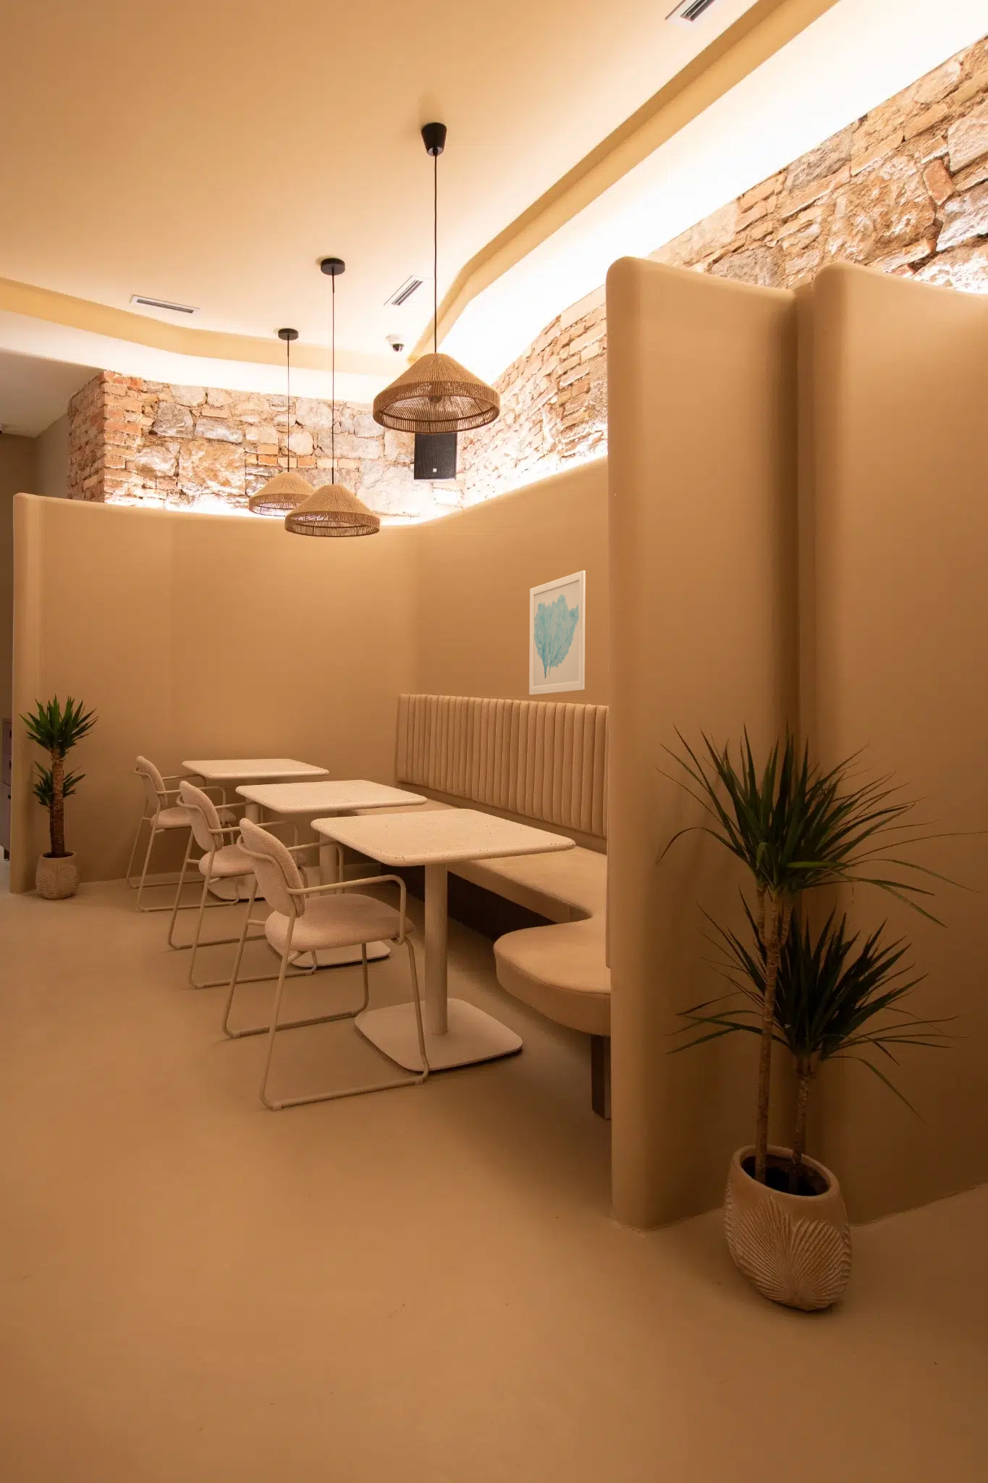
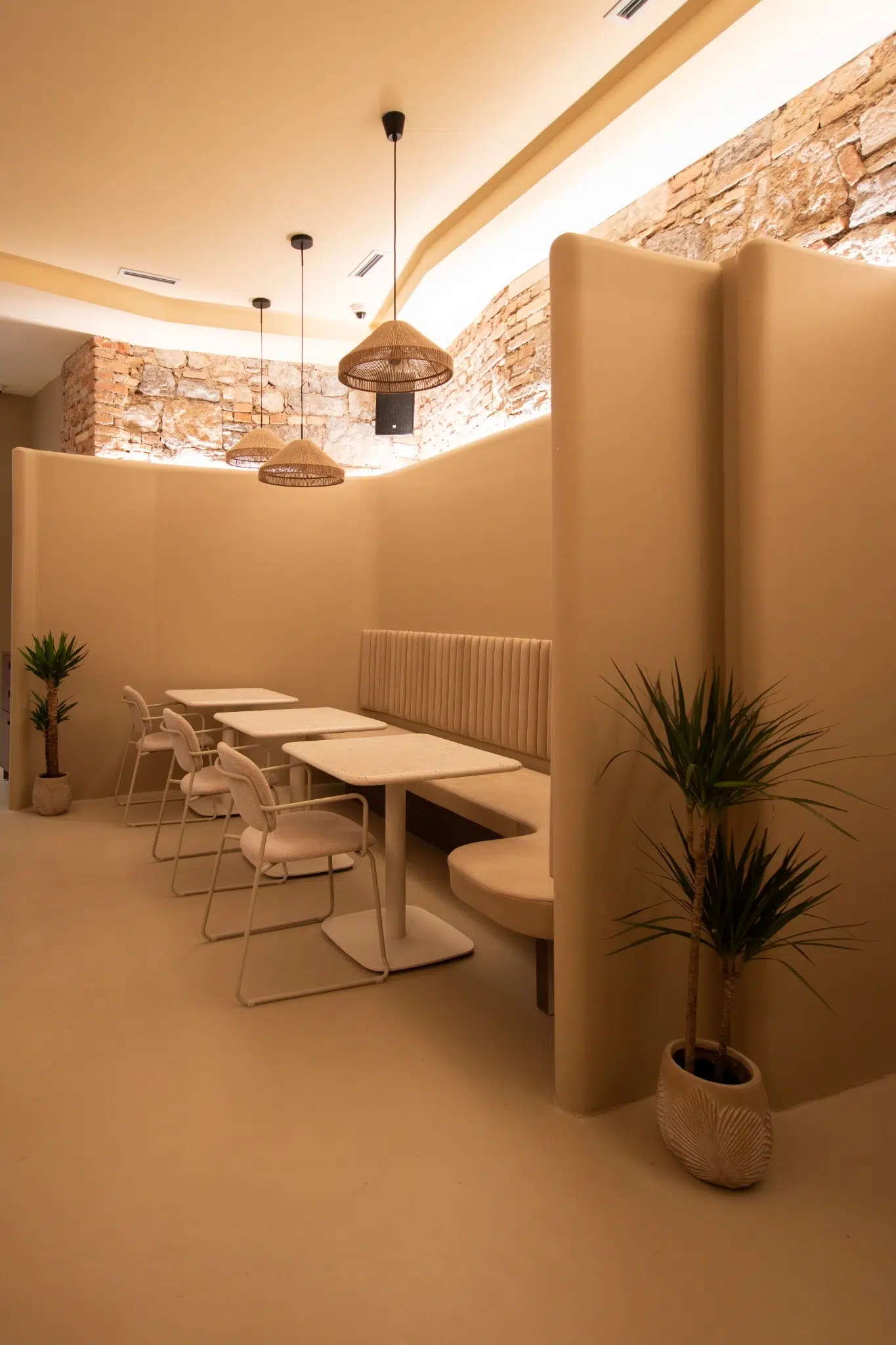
- wall art (555, 636)
